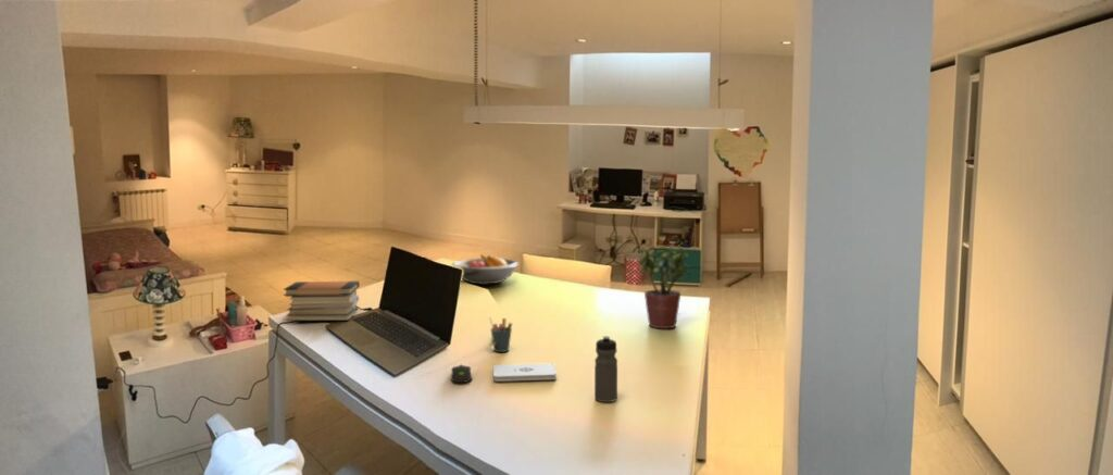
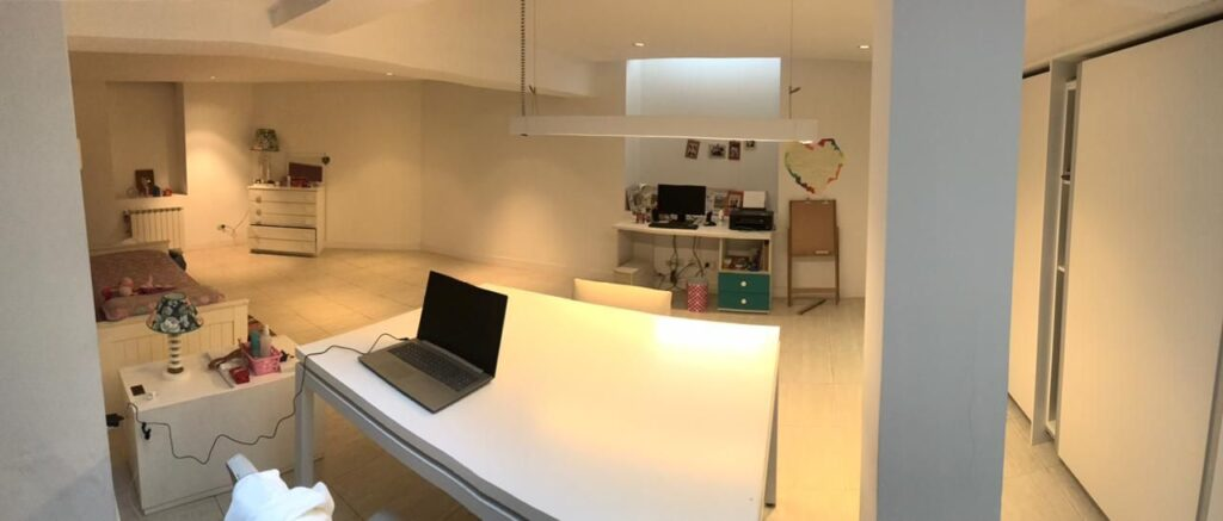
- water bottle (605, 367)
- book stack (323, 300)
- potted plant (661, 284)
- notepad (524, 372)
- pen holder (501, 334)
- computer mouse (461, 371)
- fruit bowl (485, 270)
